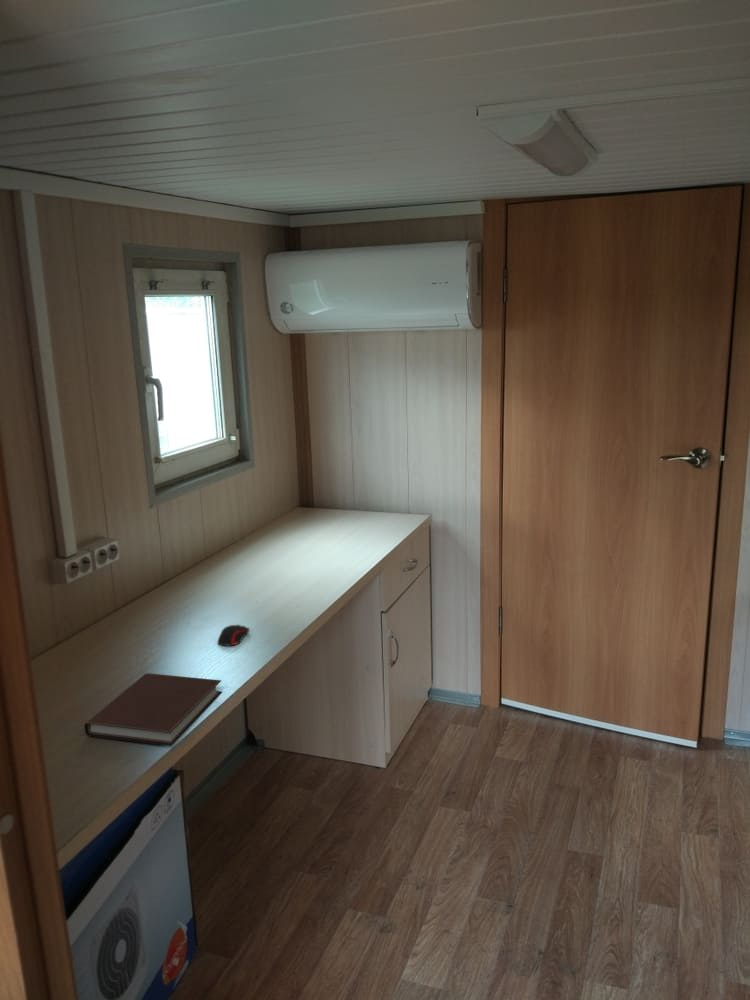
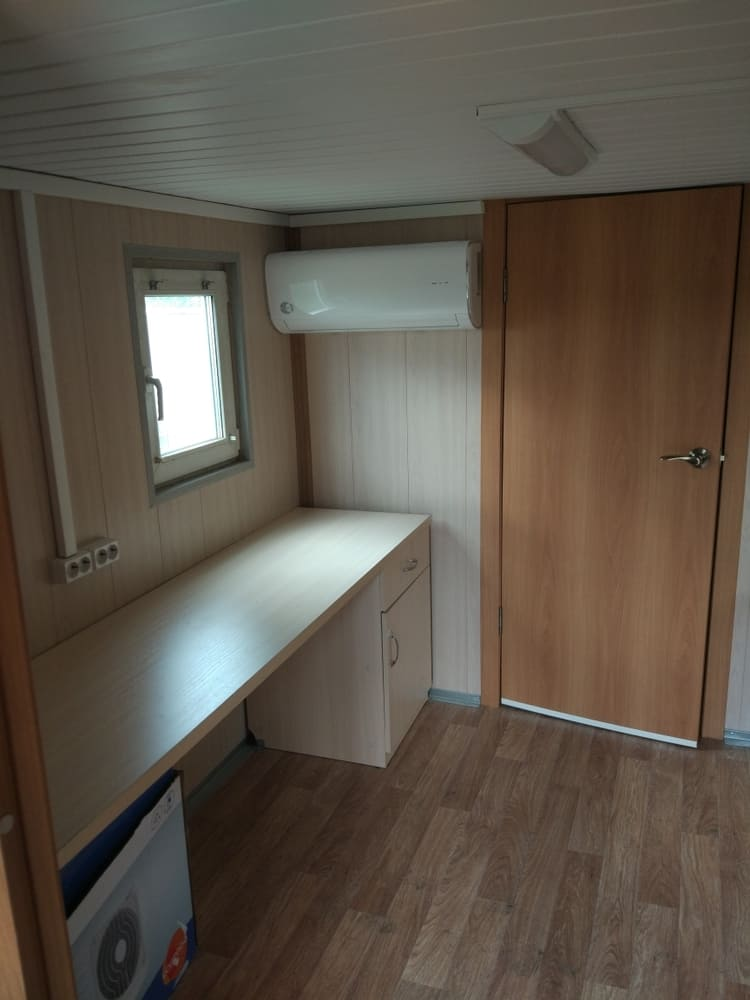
- computer mouse (232, 631)
- notebook (156, 706)
